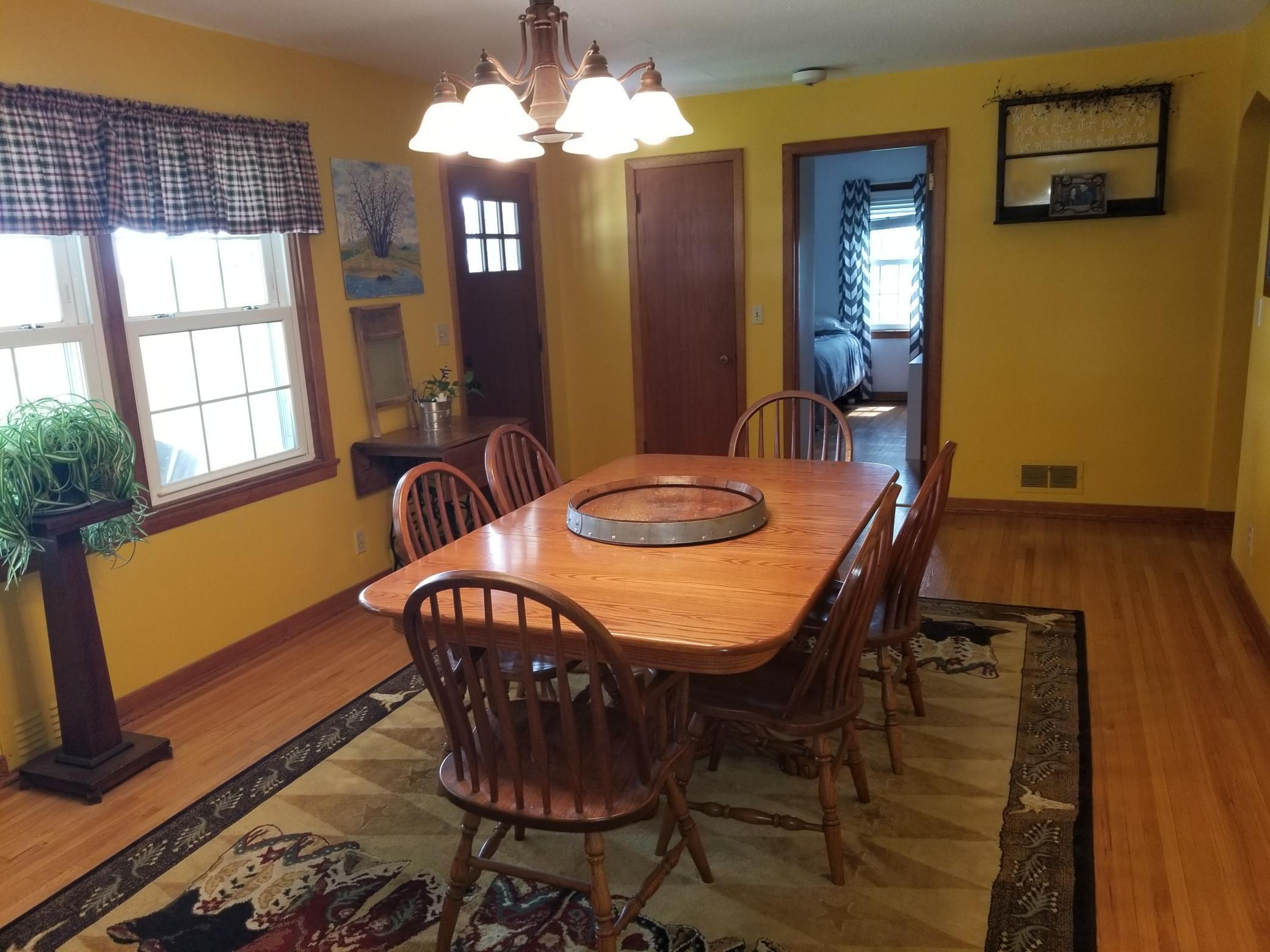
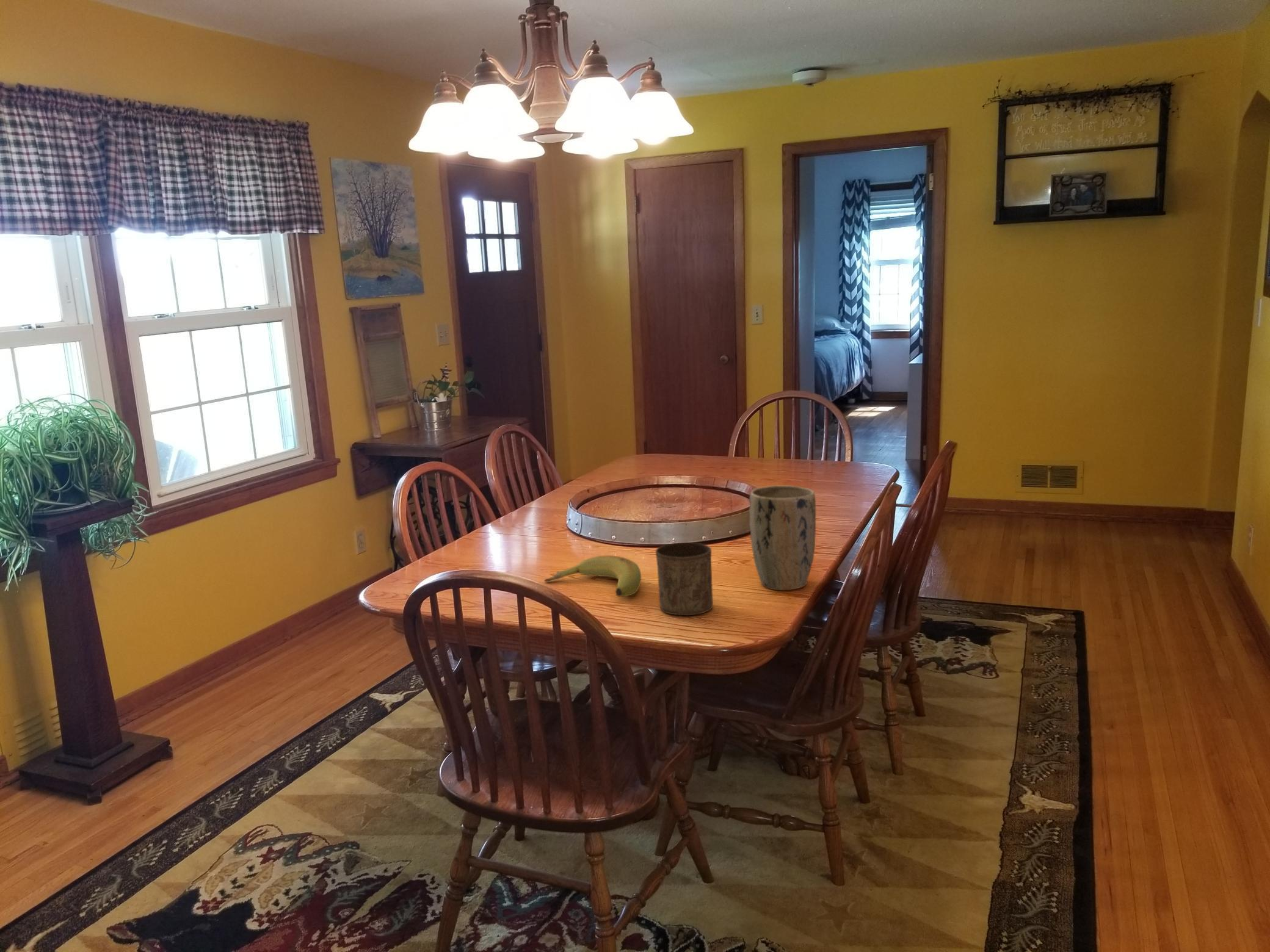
+ plant pot (782, 538)
+ banana (593, 574)
+ cup (684, 579)
